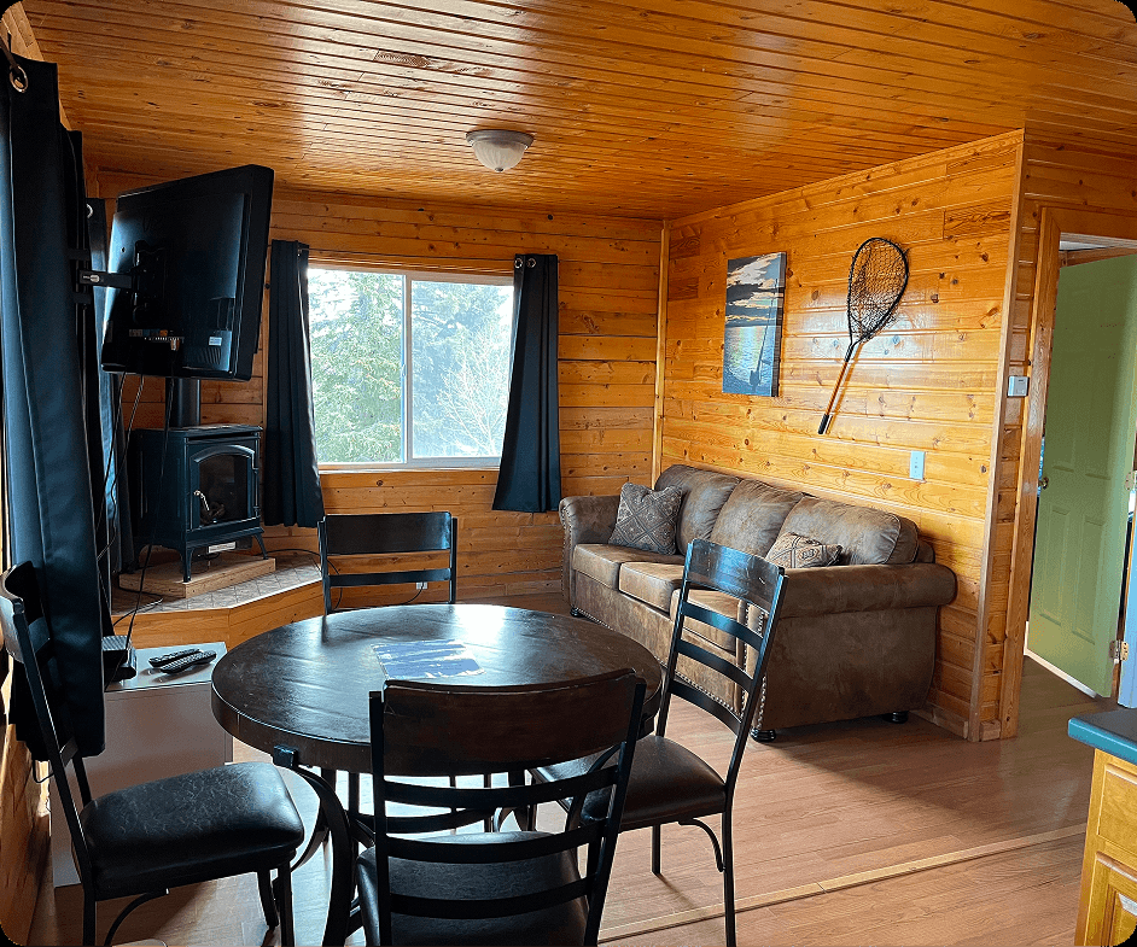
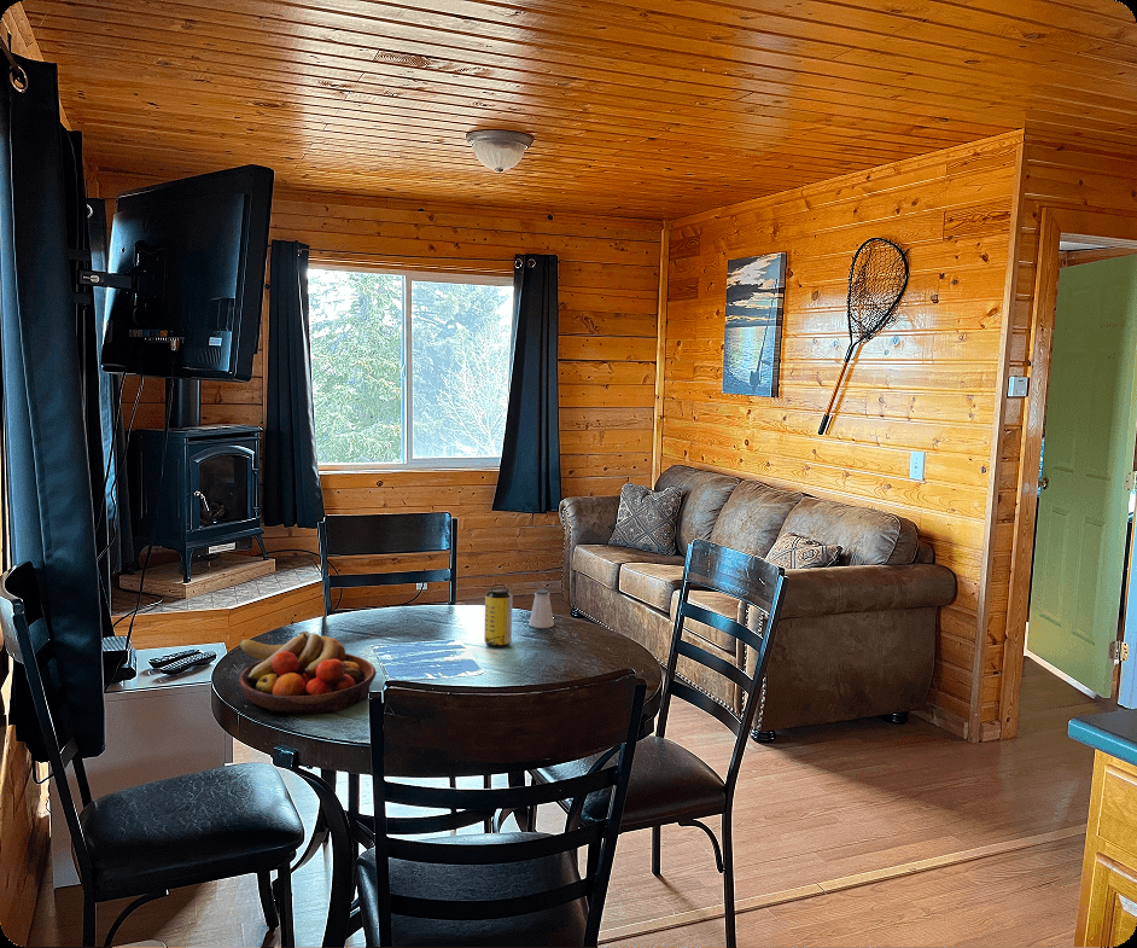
+ fruit bowl (307, 667)
+ saltshaker (541, 607)
+ beverage can (497, 617)
